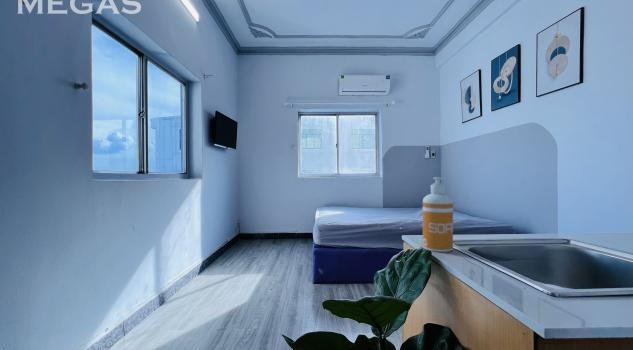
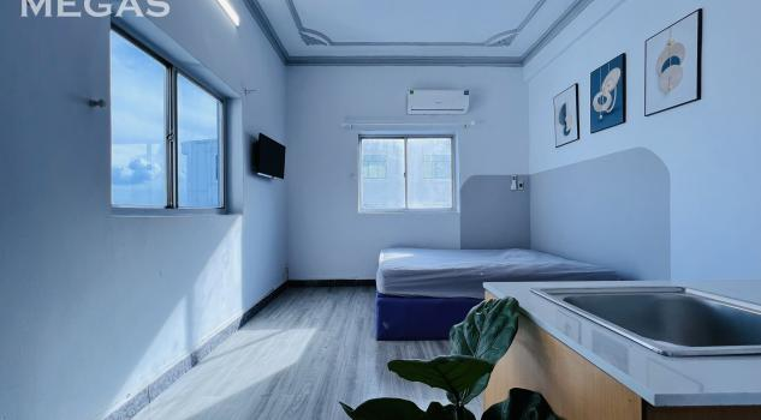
- soap dispenser (437, 212)
